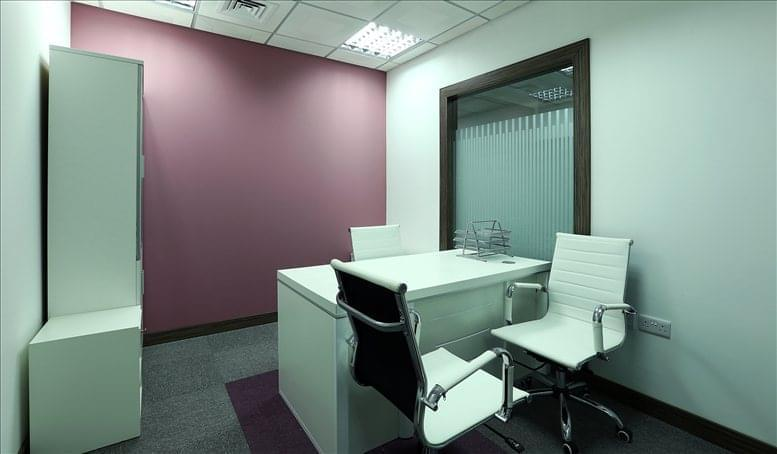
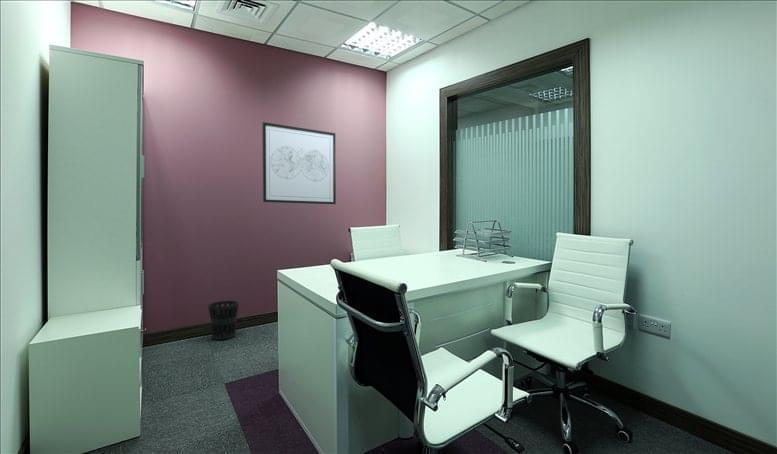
+ wastebasket (223, 319)
+ wall art (301, 165)
